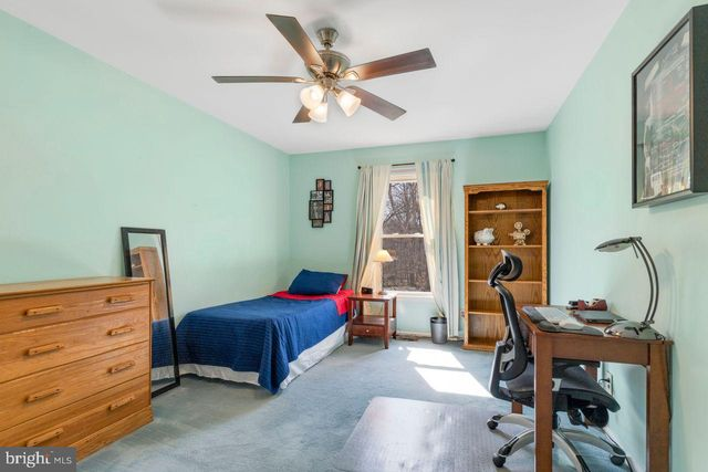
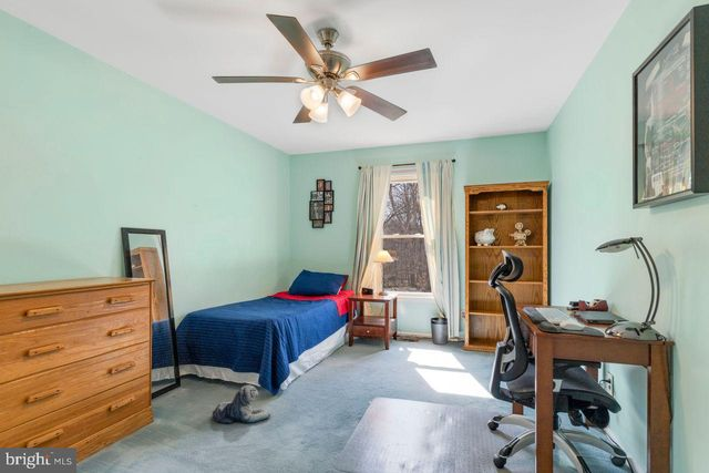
+ plush toy (242, 400)
